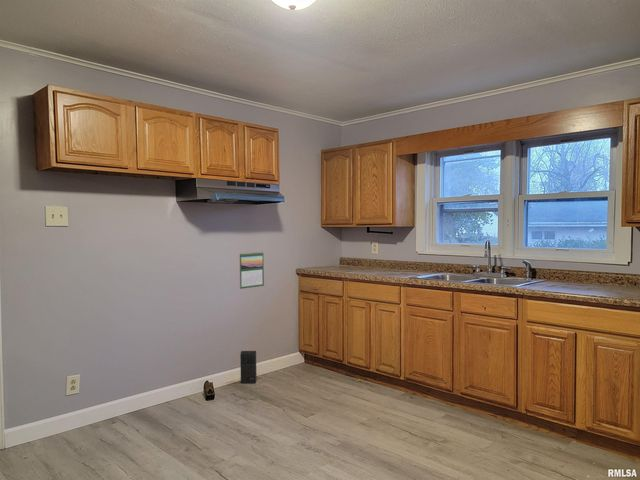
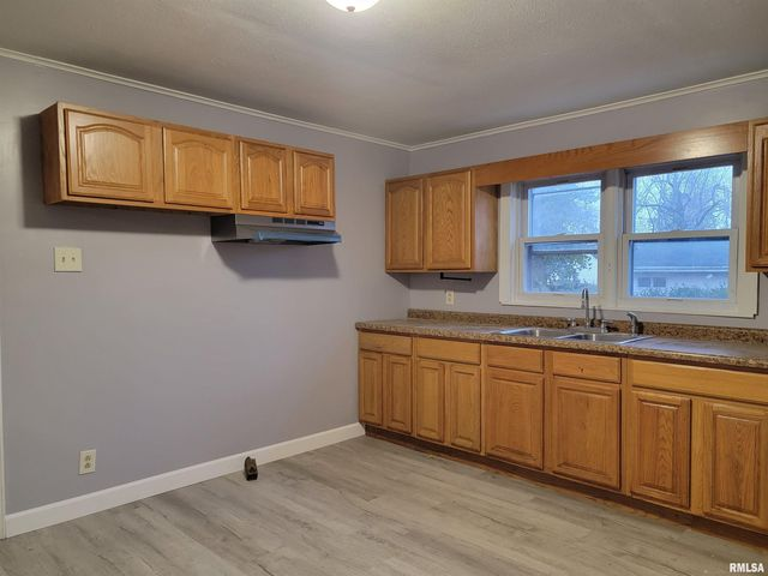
- calendar (251, 269)
- speaker (248, 367)
